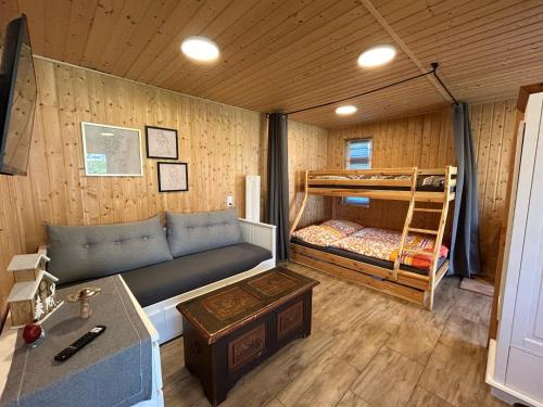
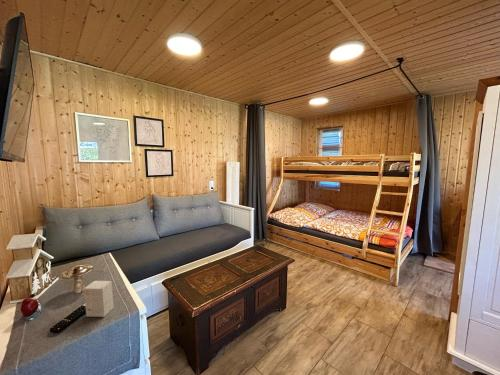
+ small box (99, 298)
